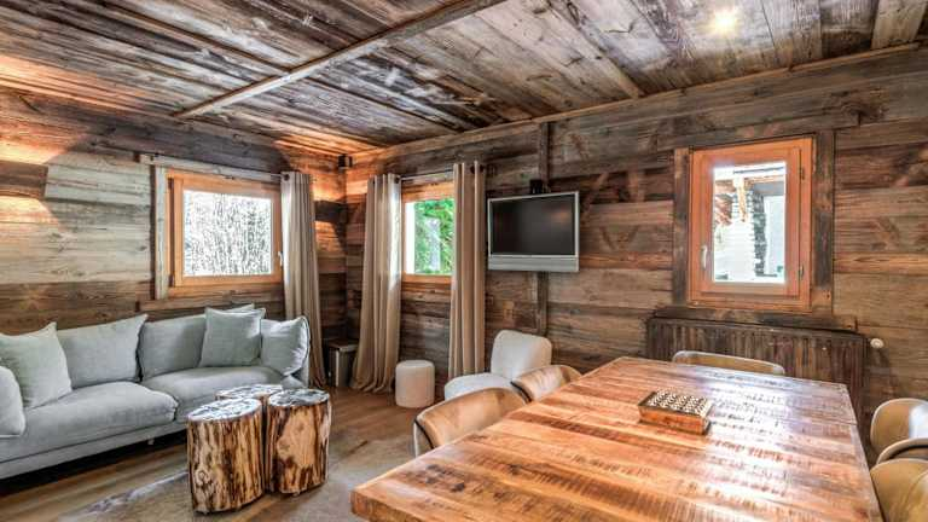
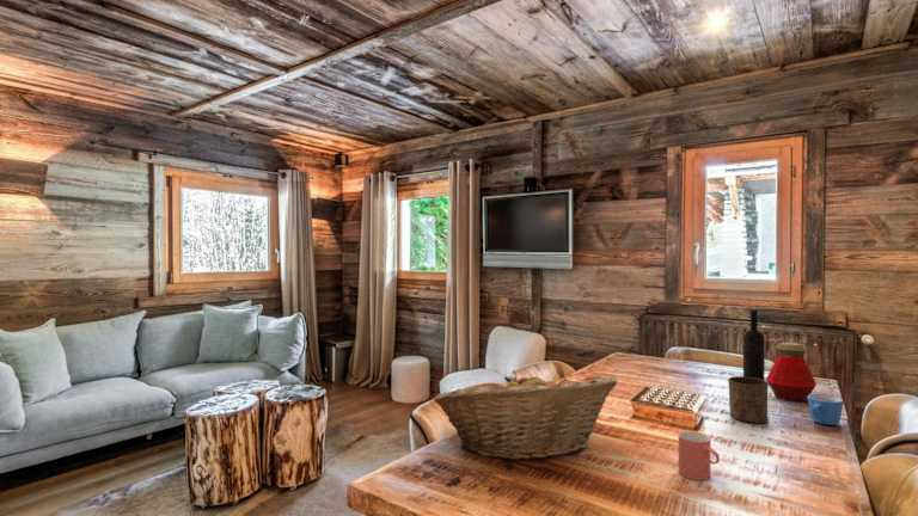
+ cup (699, 457)
+ mug (822, 411)
+ bottle (790, 370)
+ wine bottle (753, 345)
+ fruit basket (525, 404)
+ cup (747, 399)
